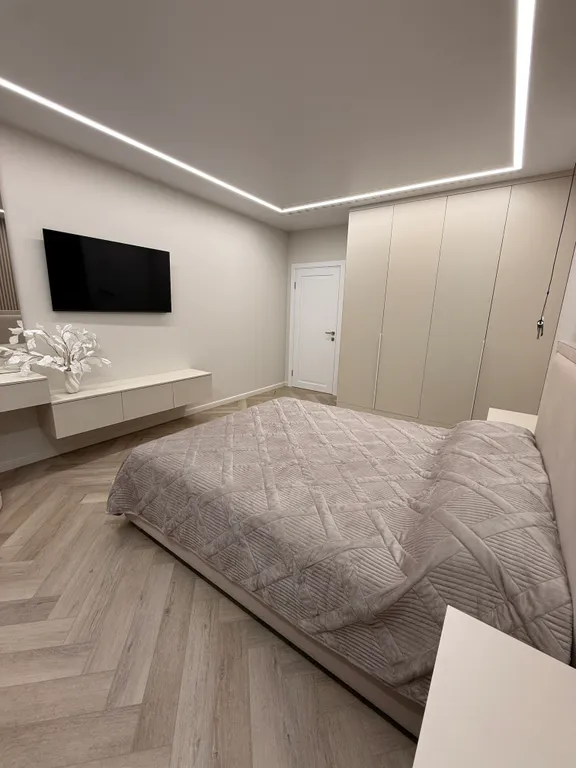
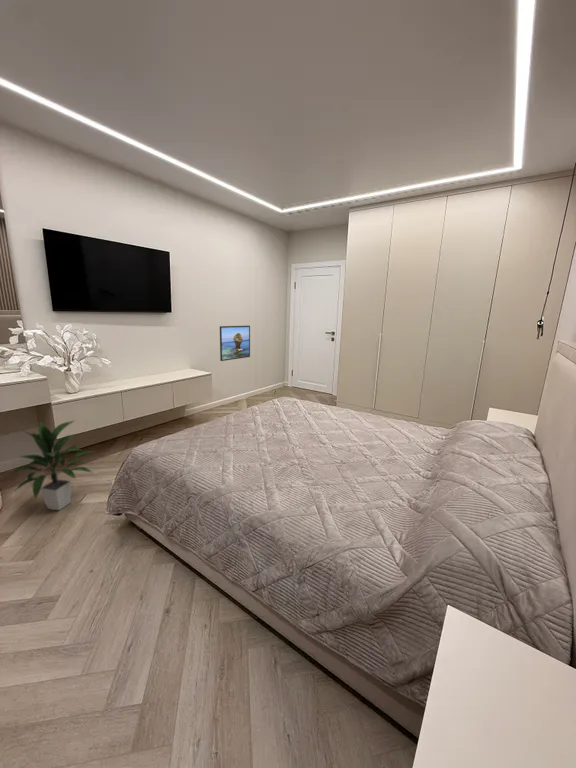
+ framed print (235, 342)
+ indoor plant (52, 464)
